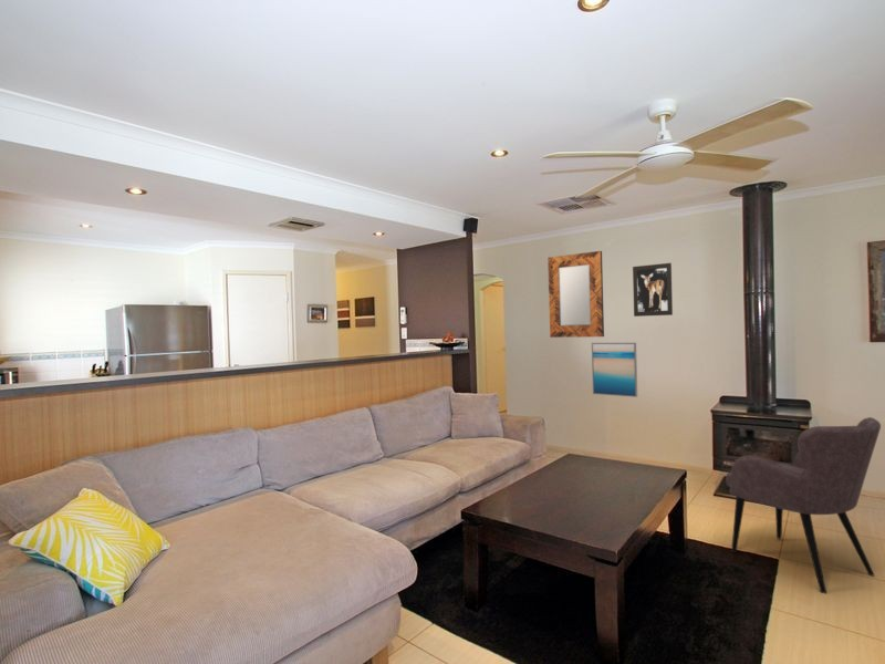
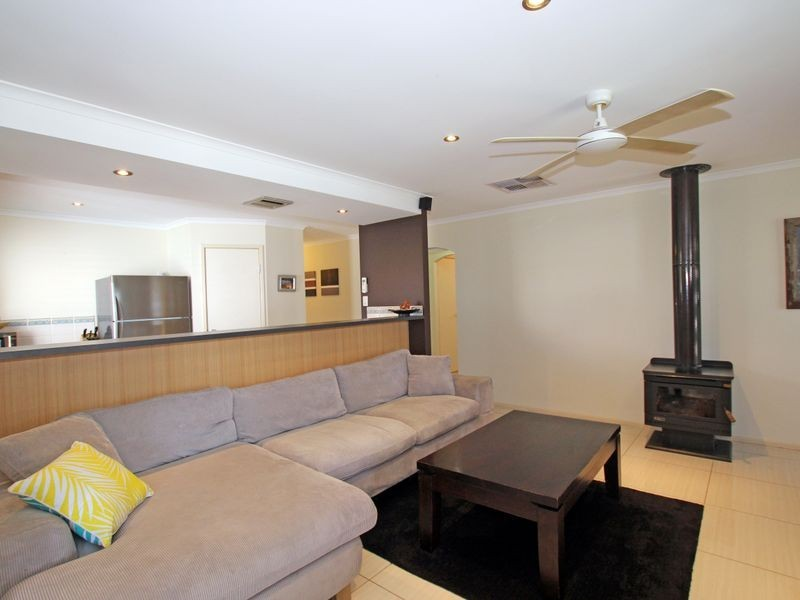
- wall art (652, 290)
- armchair (805, 490)
- home mirror (574, 295)
- wall art (613, 369)
